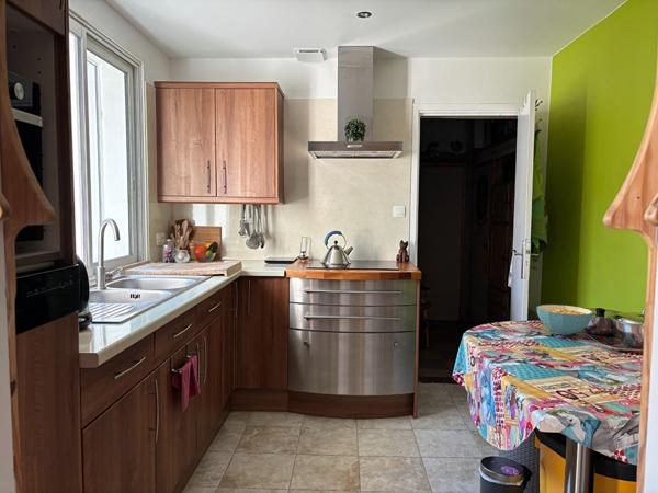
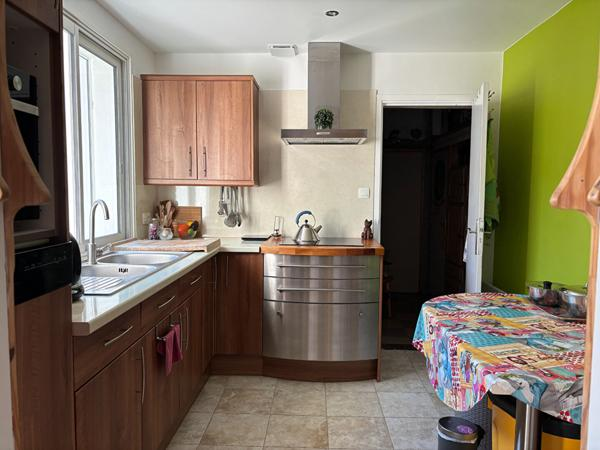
- cereal bowl (563, 321)
